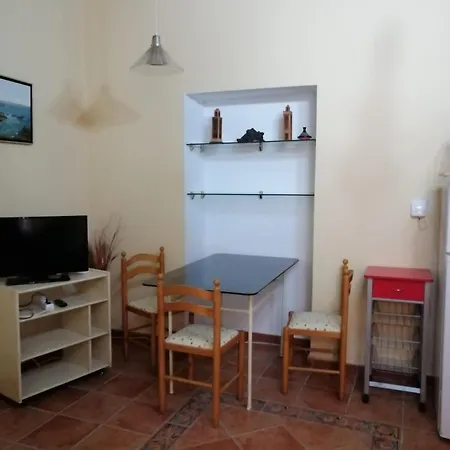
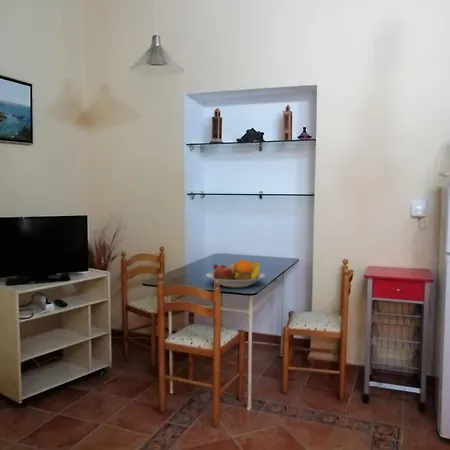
+ fruit bowl (235, 272)
